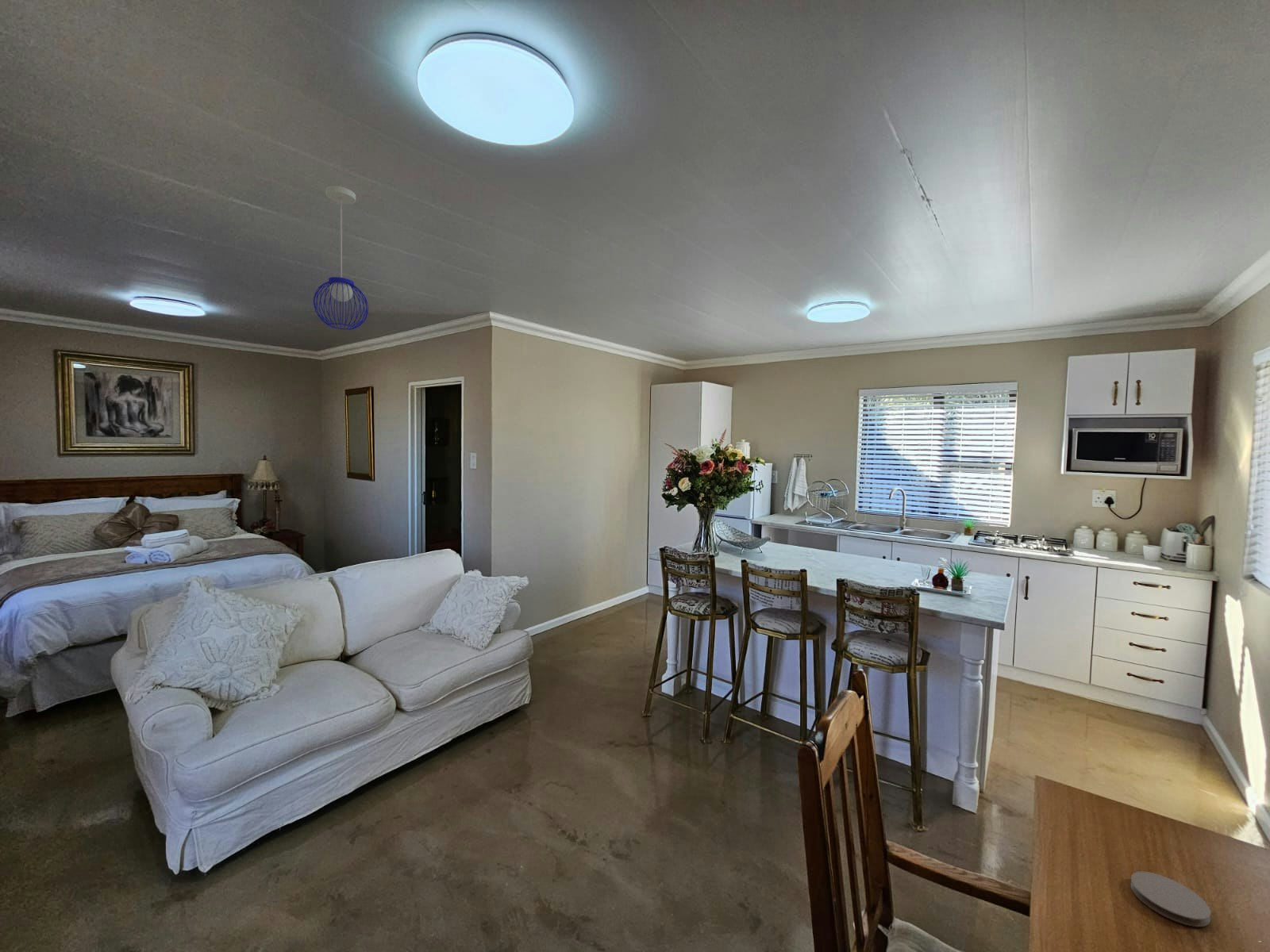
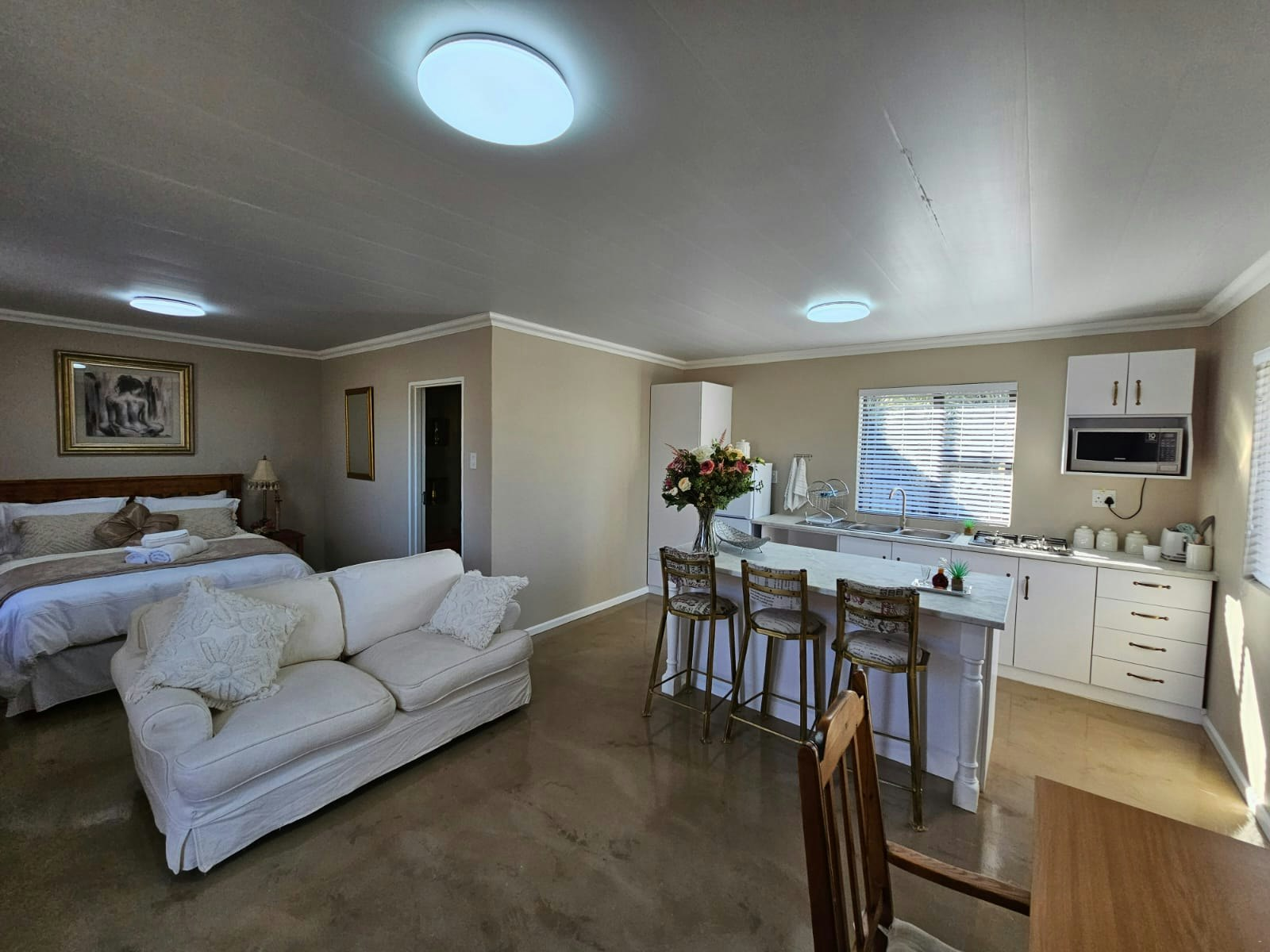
- pendant light (341, 259)
- coaster (1168, 897)
